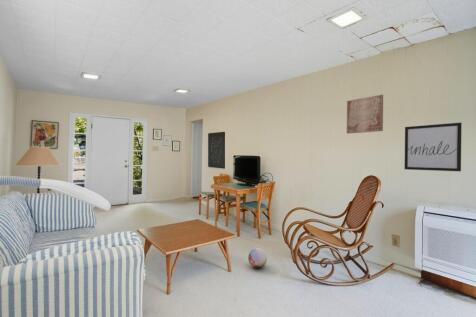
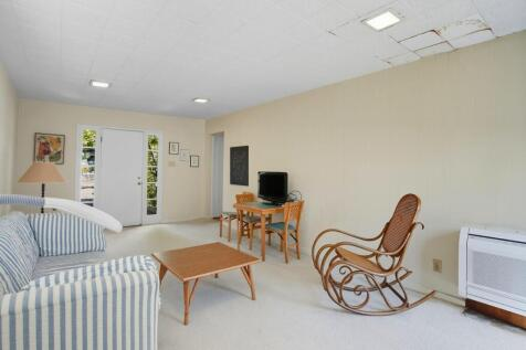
- wall art (364, 115)
- wall art (431, 147)
- ball (257, 257)
